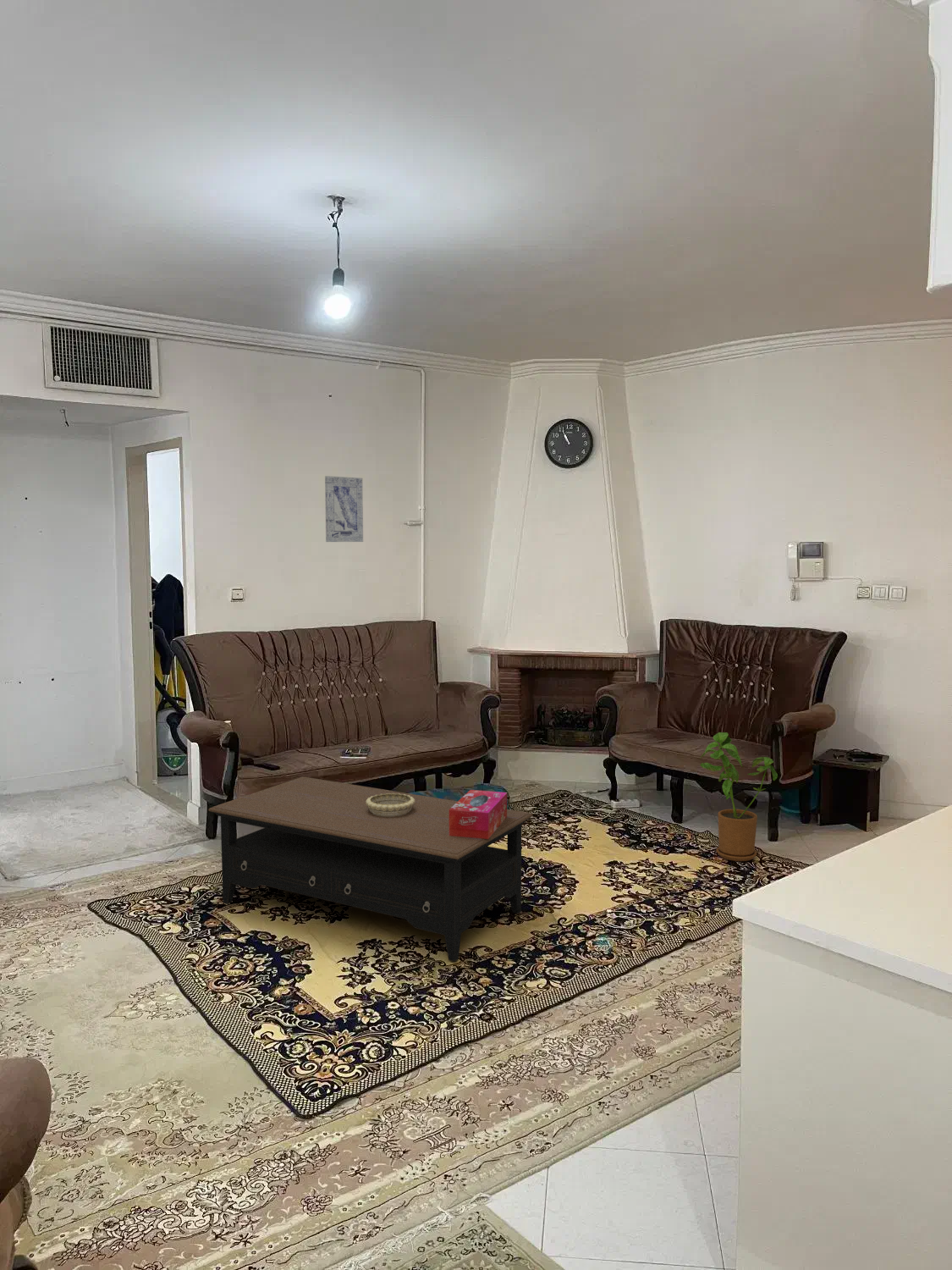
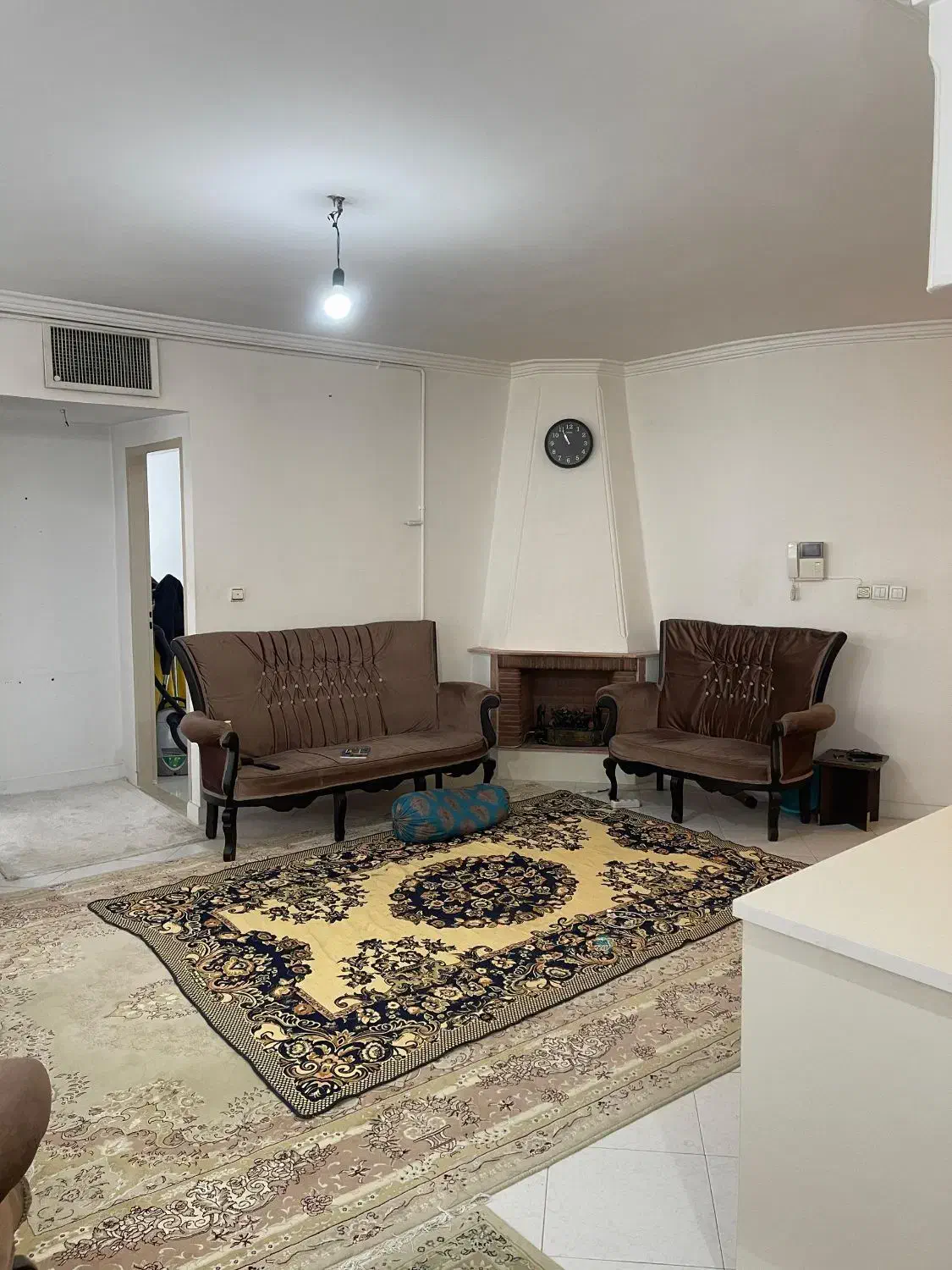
- wall art (344, 509)
- coffee table (369, 859)
- house plant (732, 793)
- decorative bowl (390, 804)
- tissue box (478, 813)
